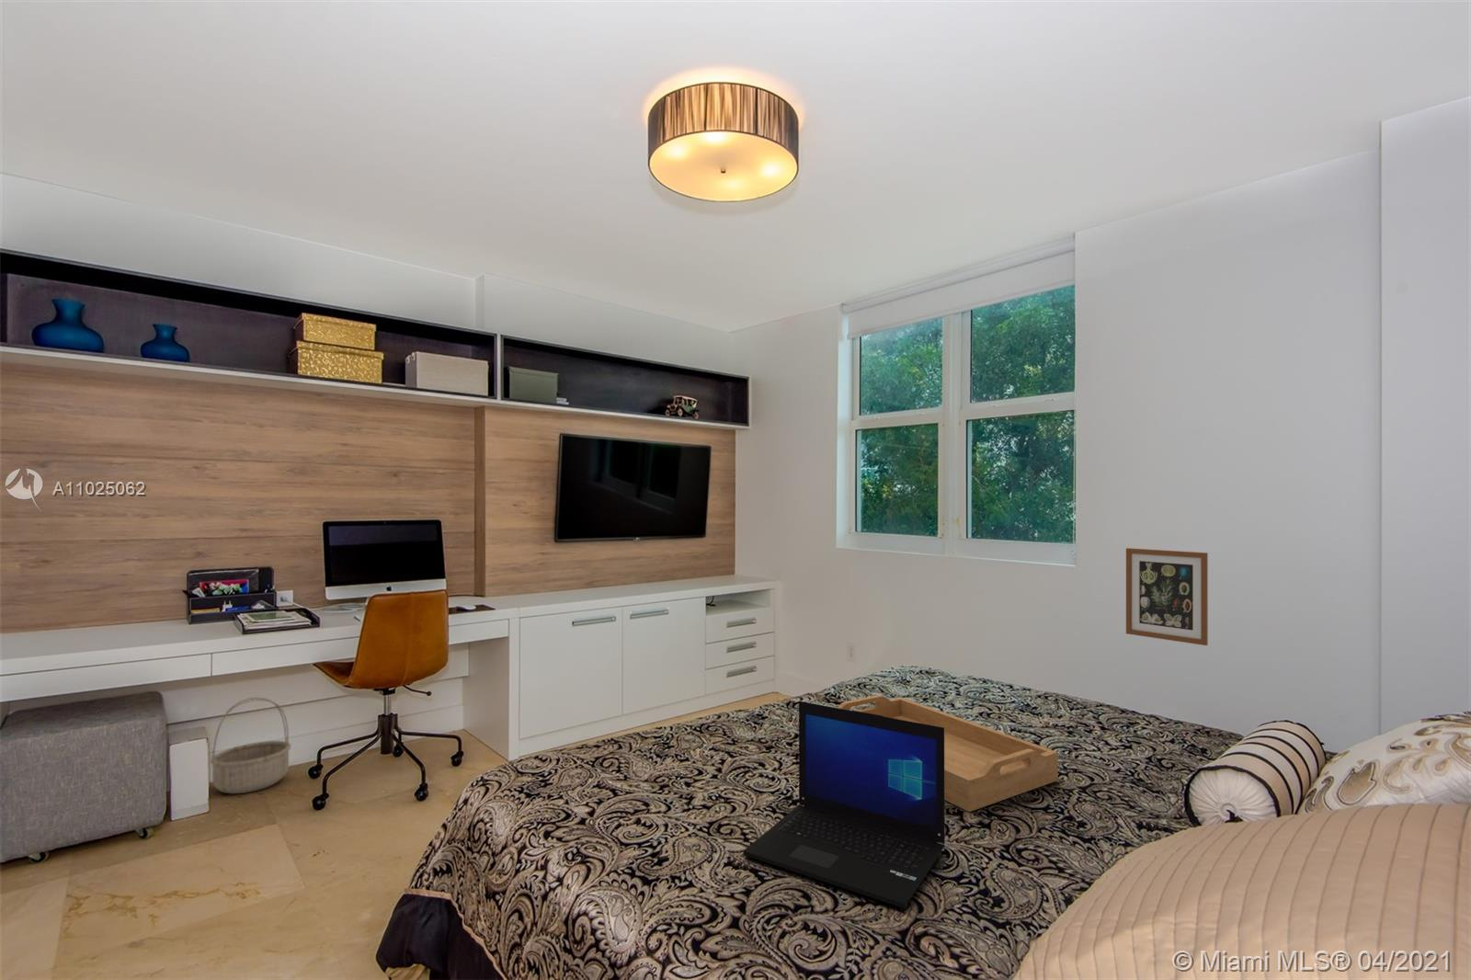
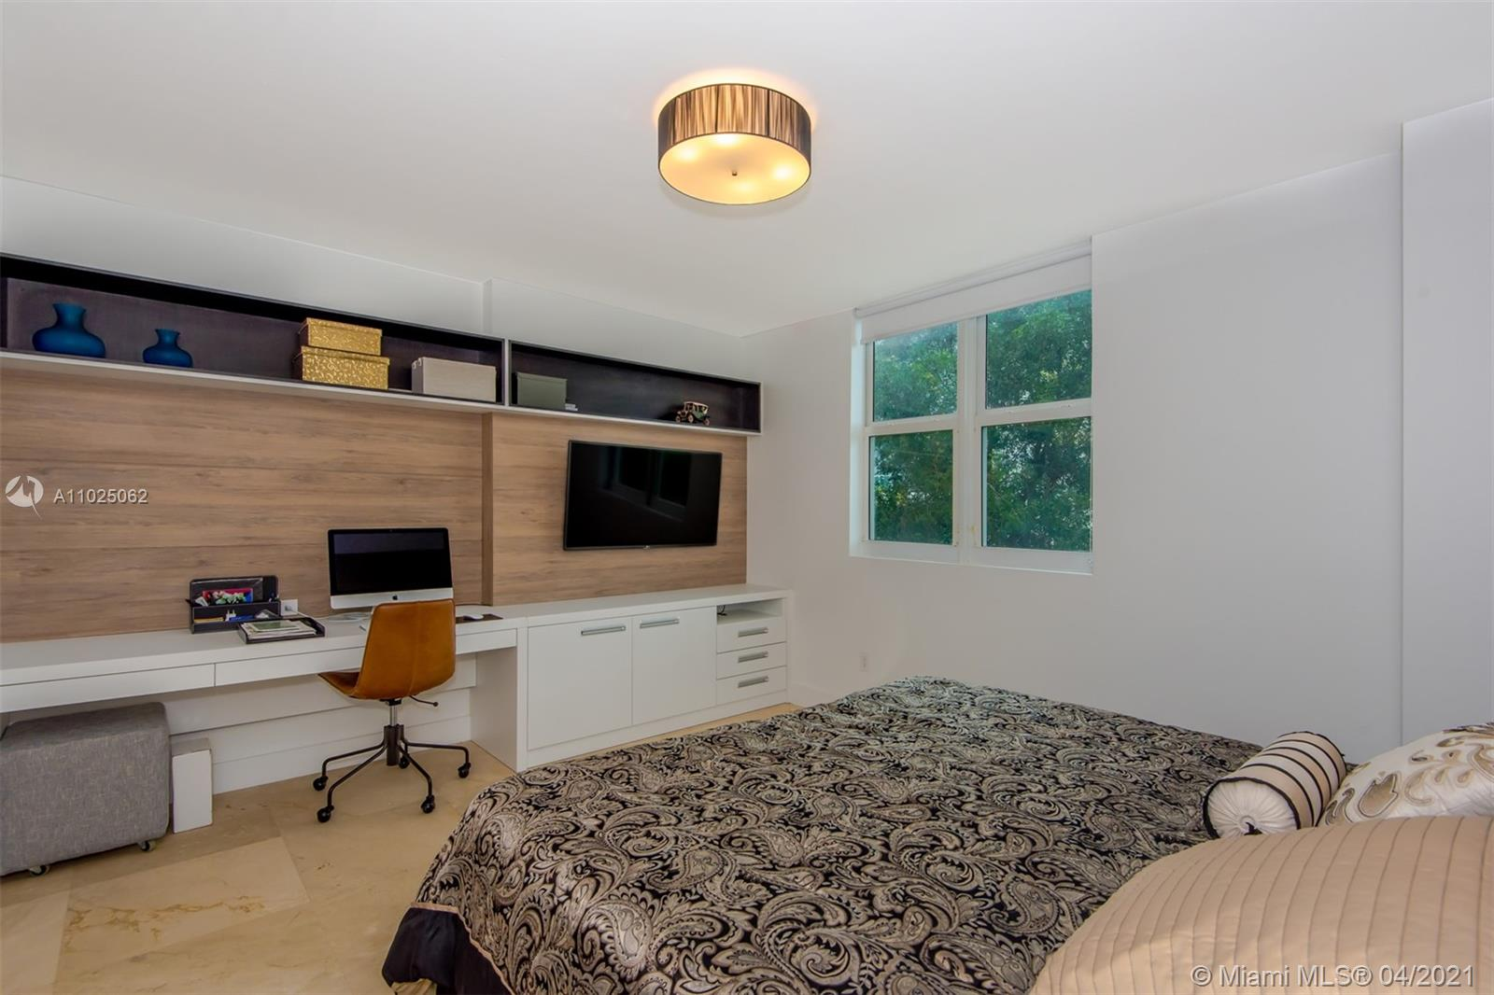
- basket (250, 743)
- laptop (845, 791)
- wall art (1165, 595)
- serving tray (944, 740)
